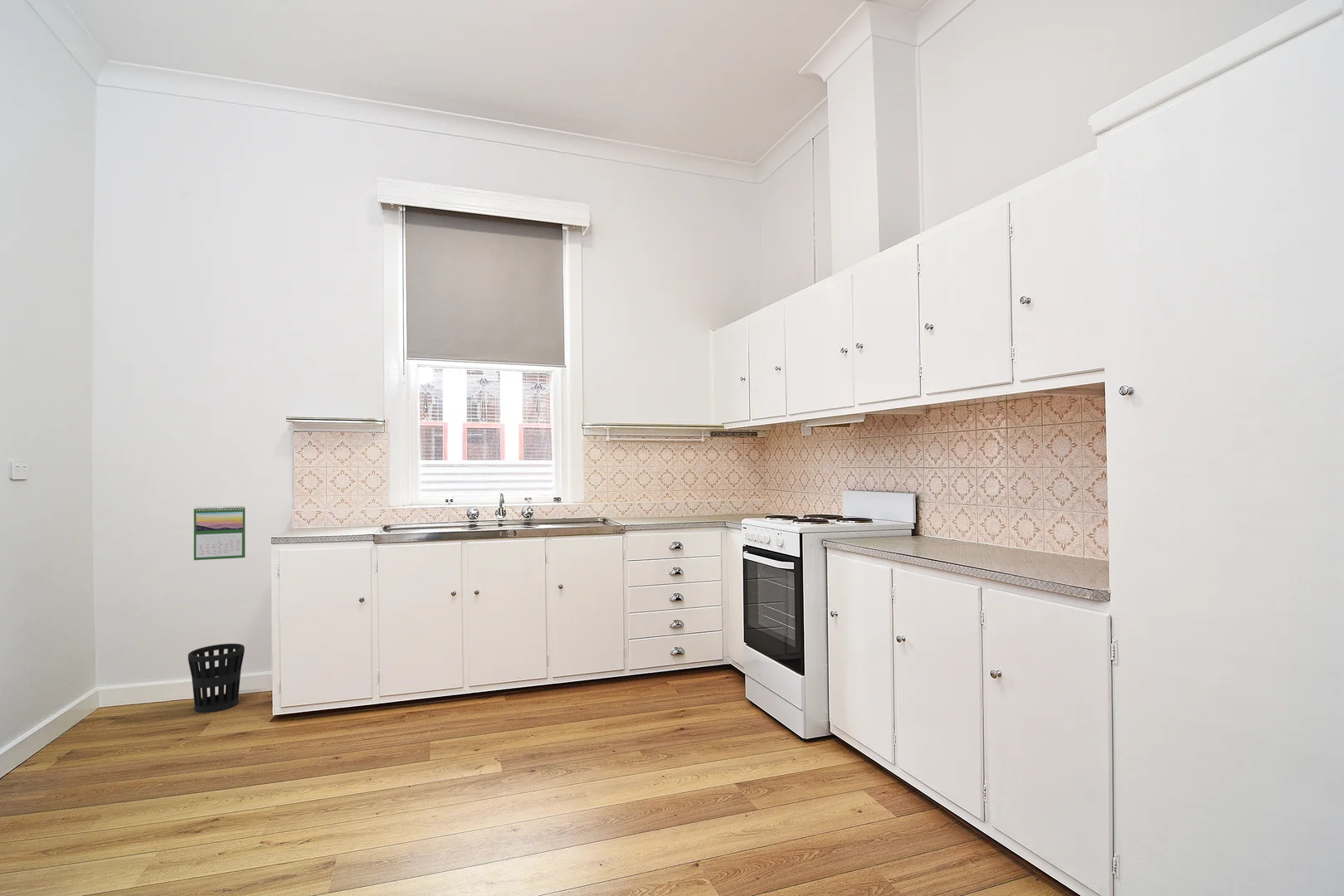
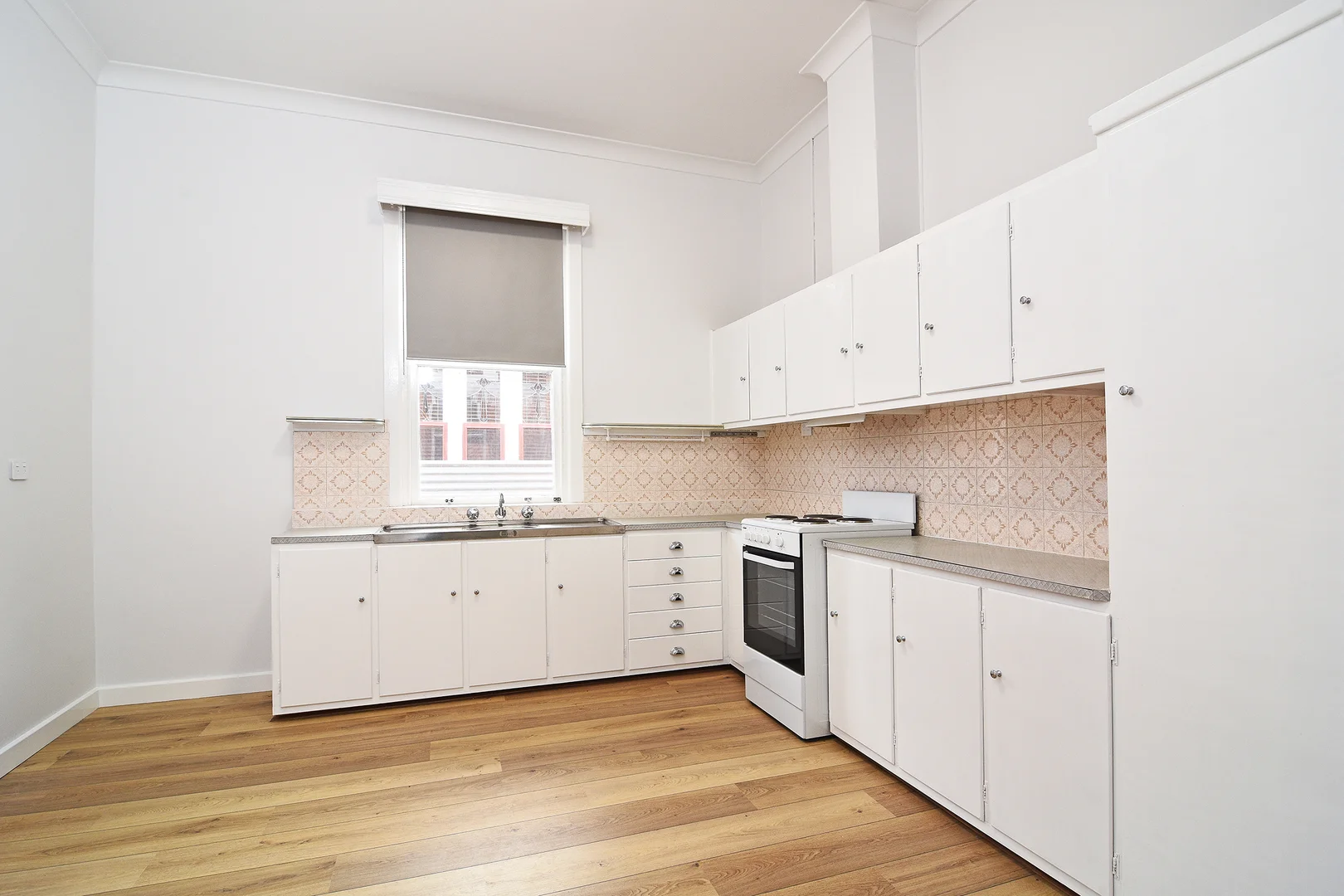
- wastebasket (217, 677)
- calendar (220, 532)
